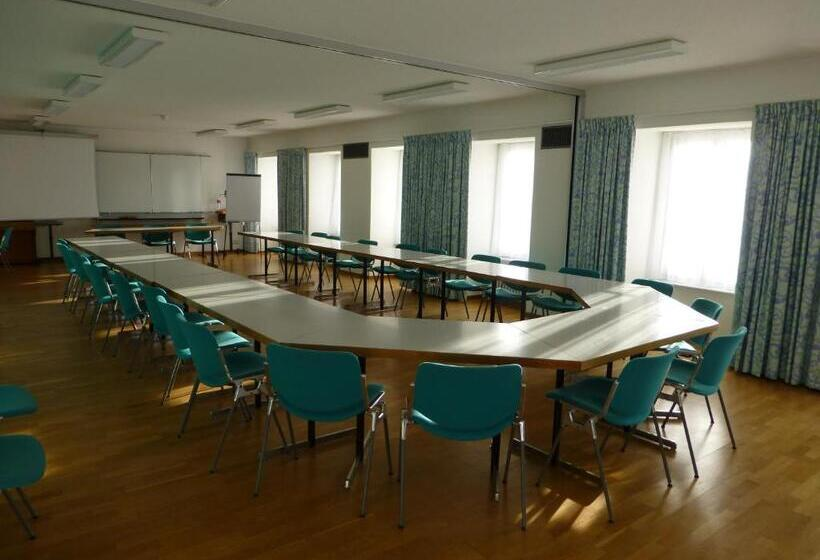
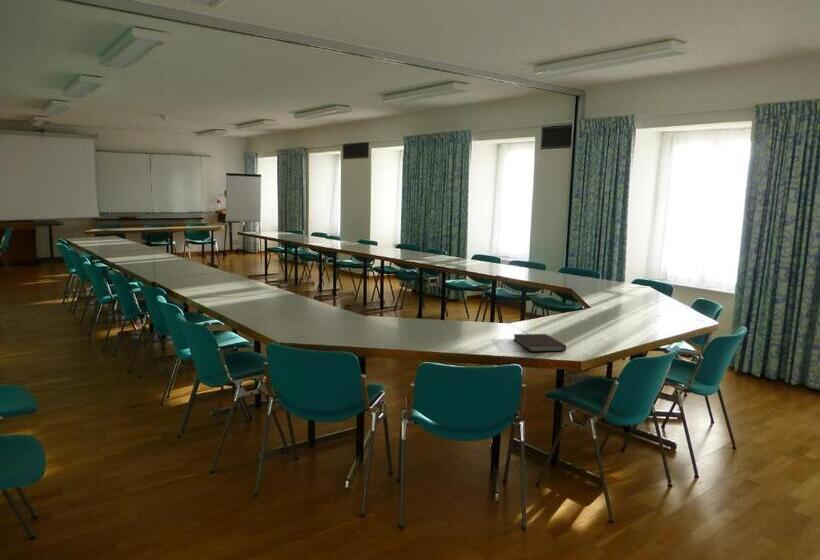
+ notebook (538, 342)
